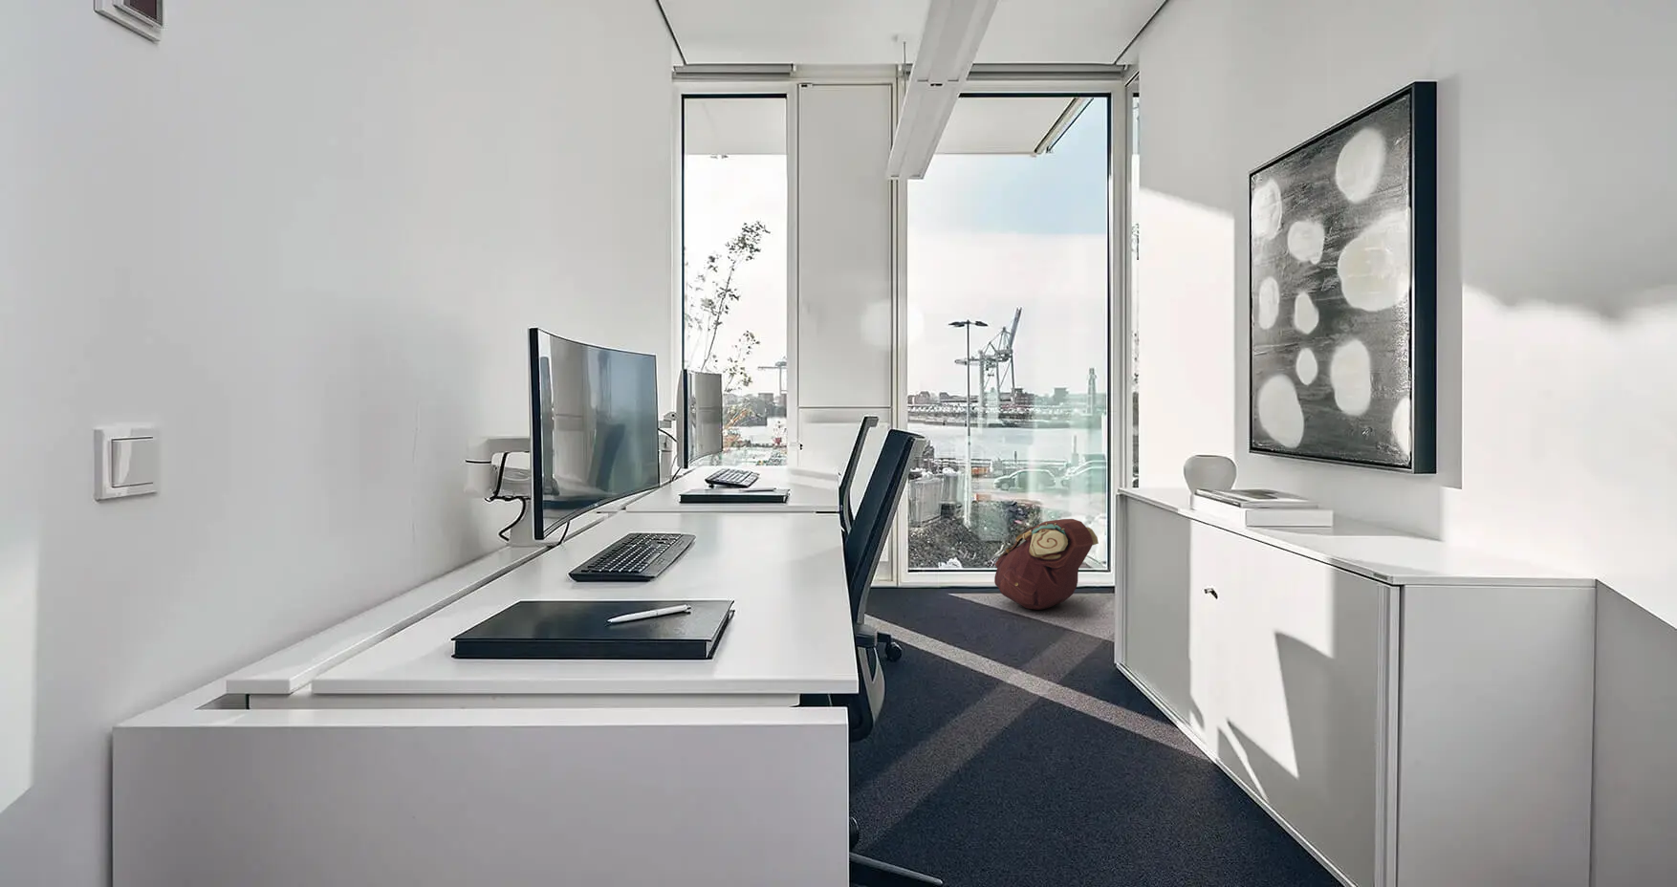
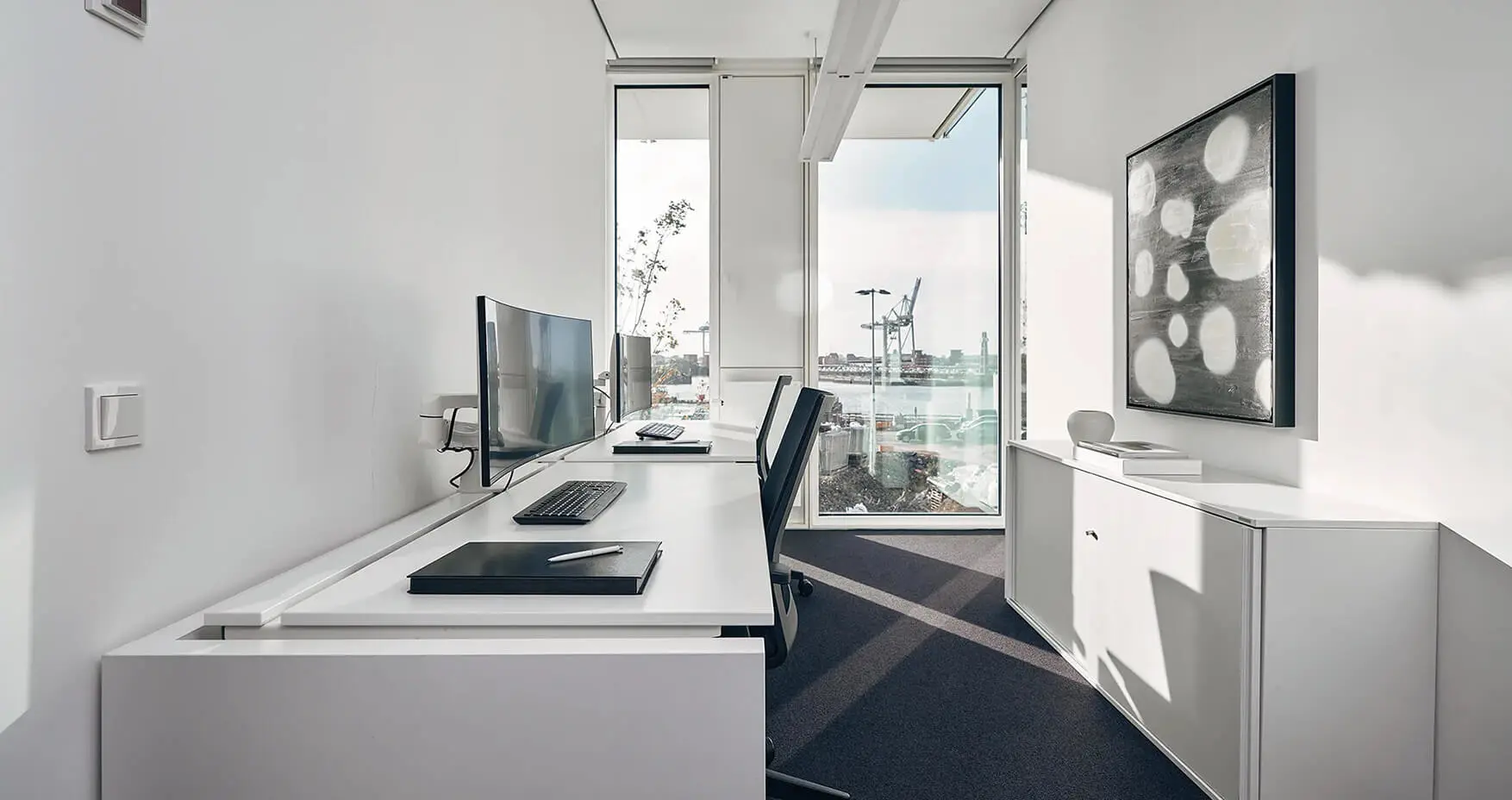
- backpack (1043, 562)
